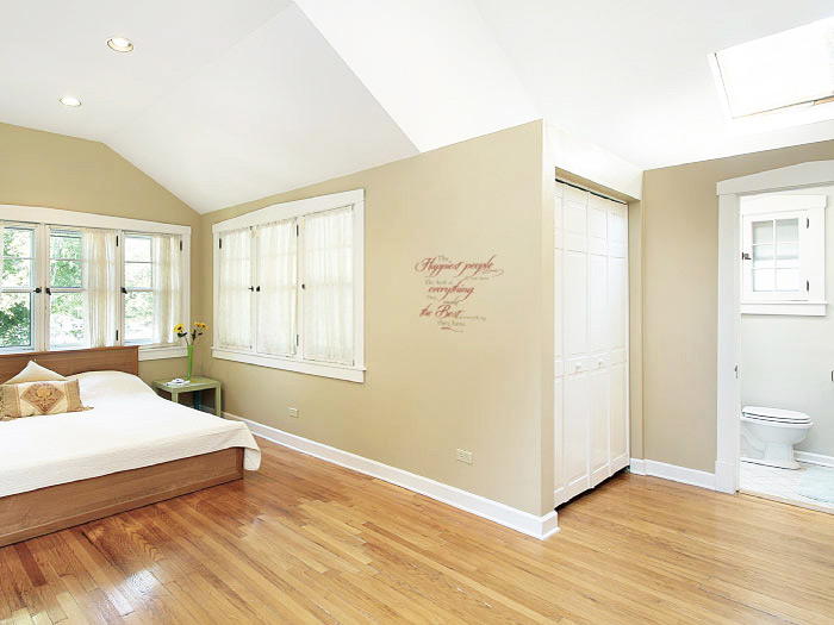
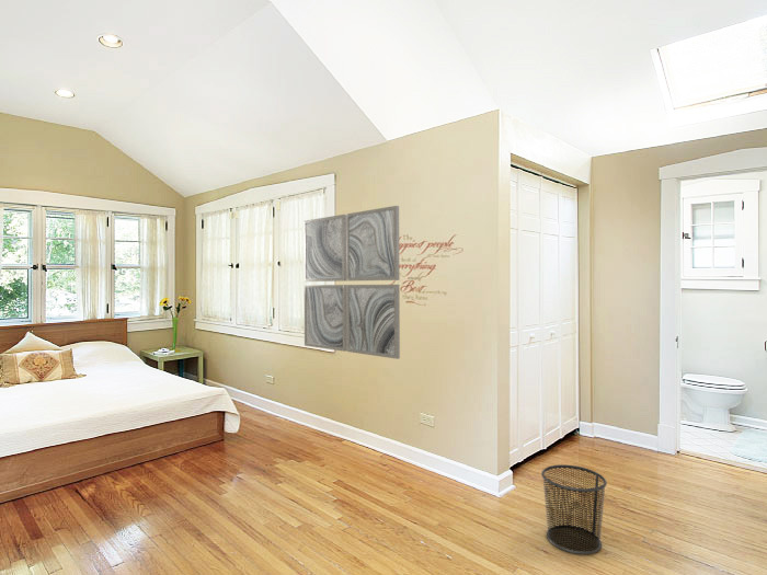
+ wall art (346, 280)
+ waste bin (573, 507)
